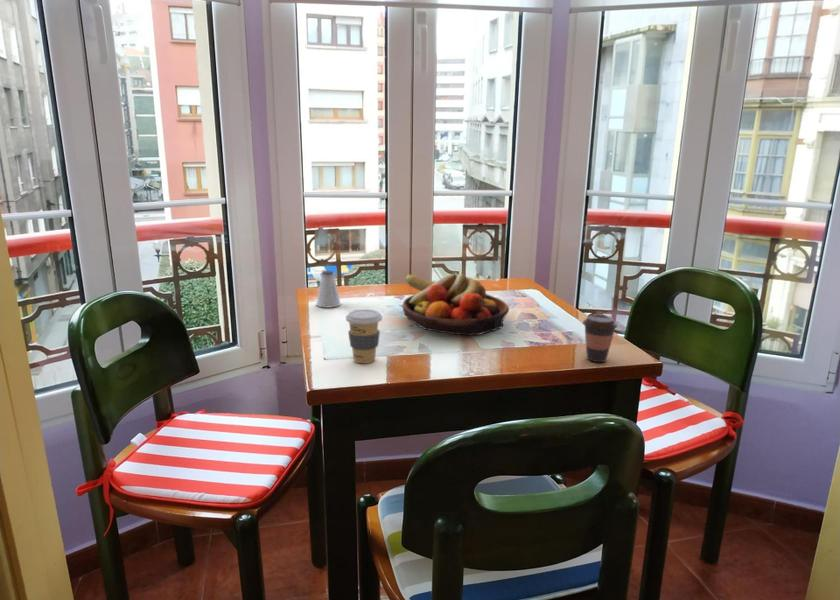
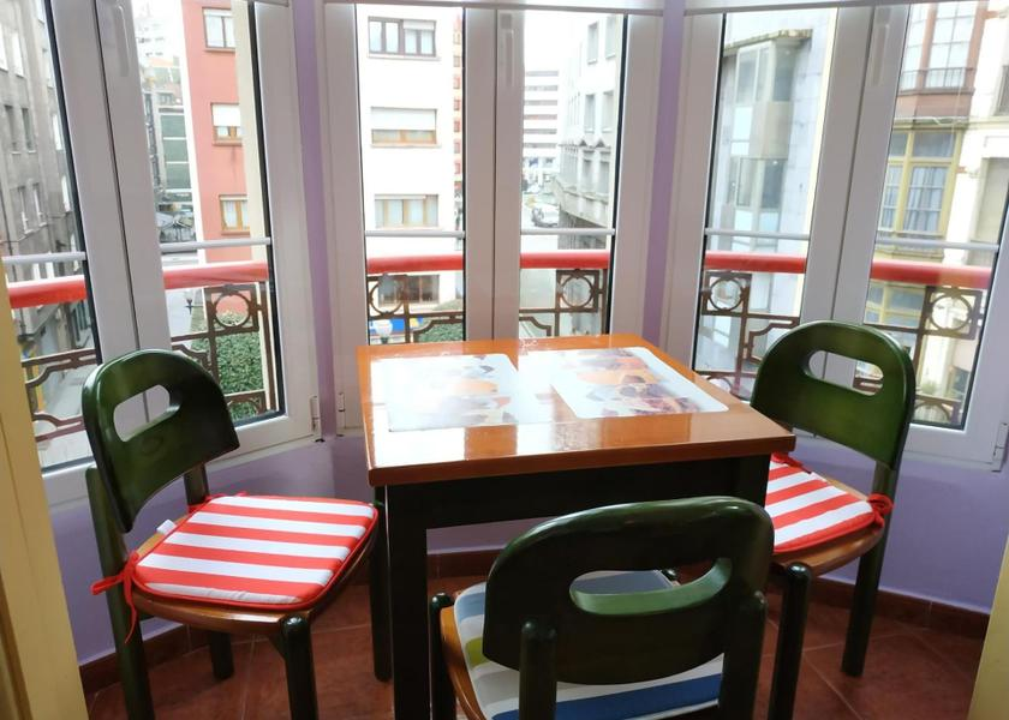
- saltshaker (328, 287)
- coffee cup (364, 336)
- fruit bowl (454, 299)
- coffee cup (598, 338)
